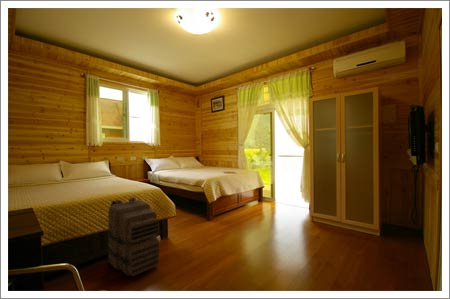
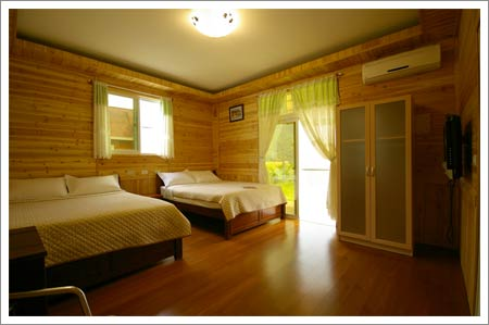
- backpack (132, 232)
